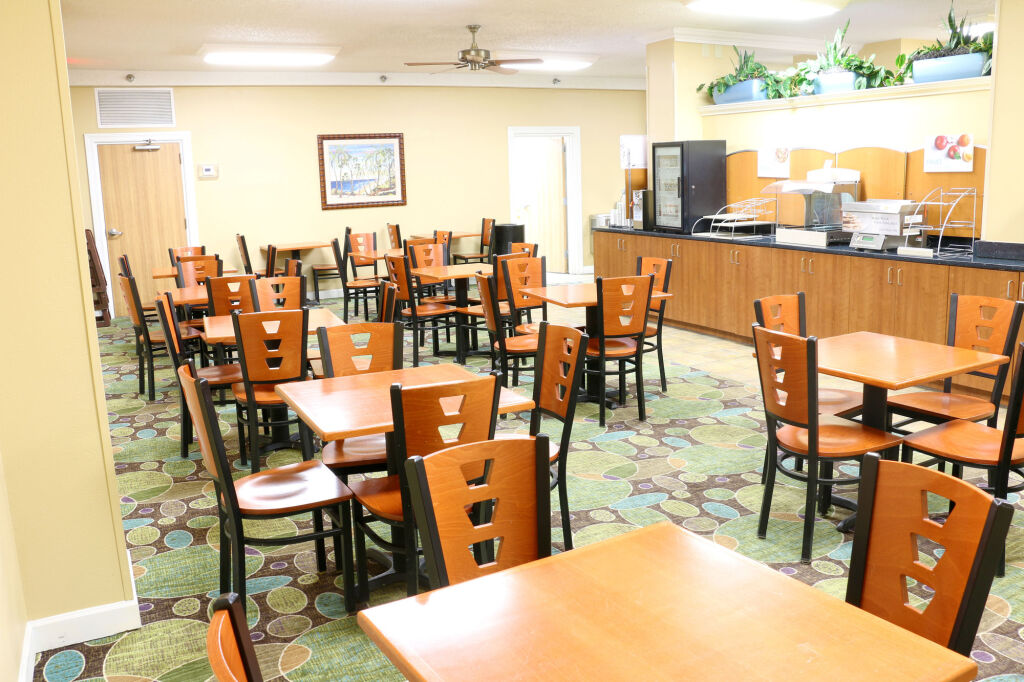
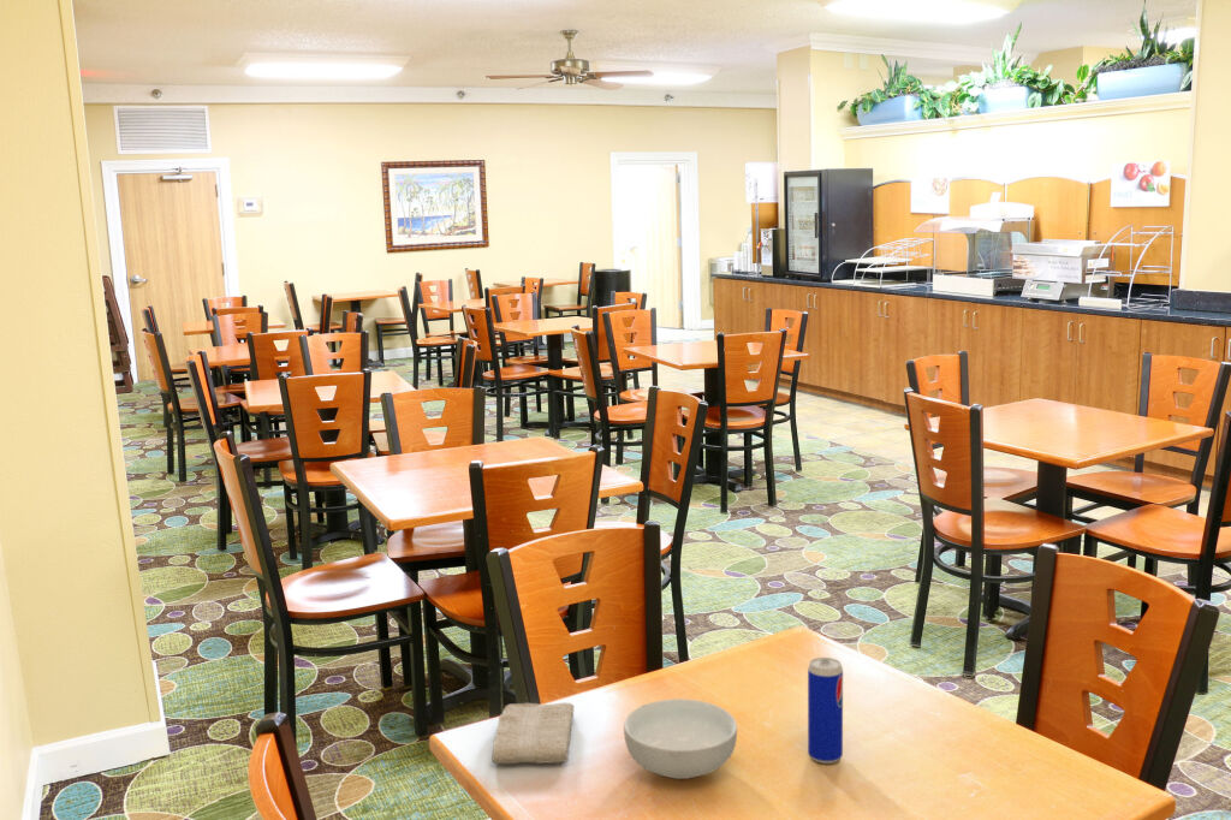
+ cereal bowl (680, 744)
+ washcloth (535, 730)
+ beverage can (825, 709)
